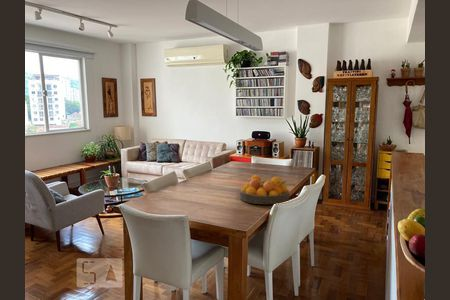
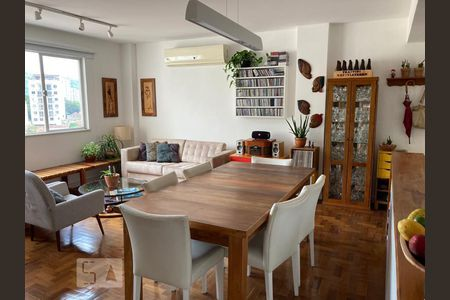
- fruit bowl (264, 187)
